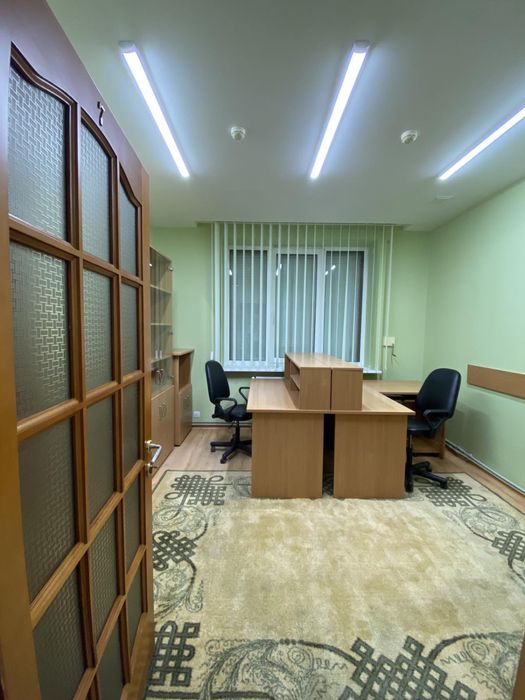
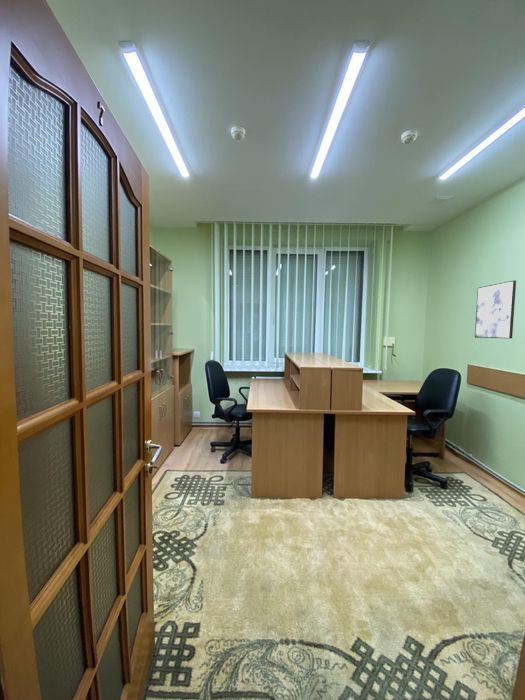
+ wall art (493, 311)
